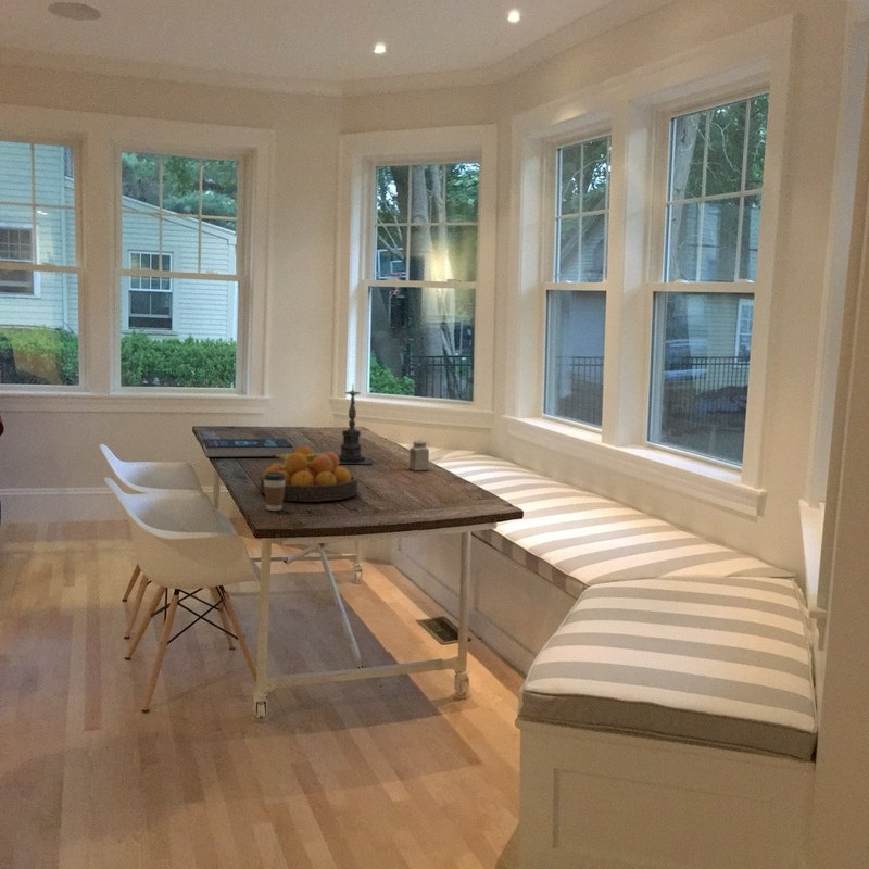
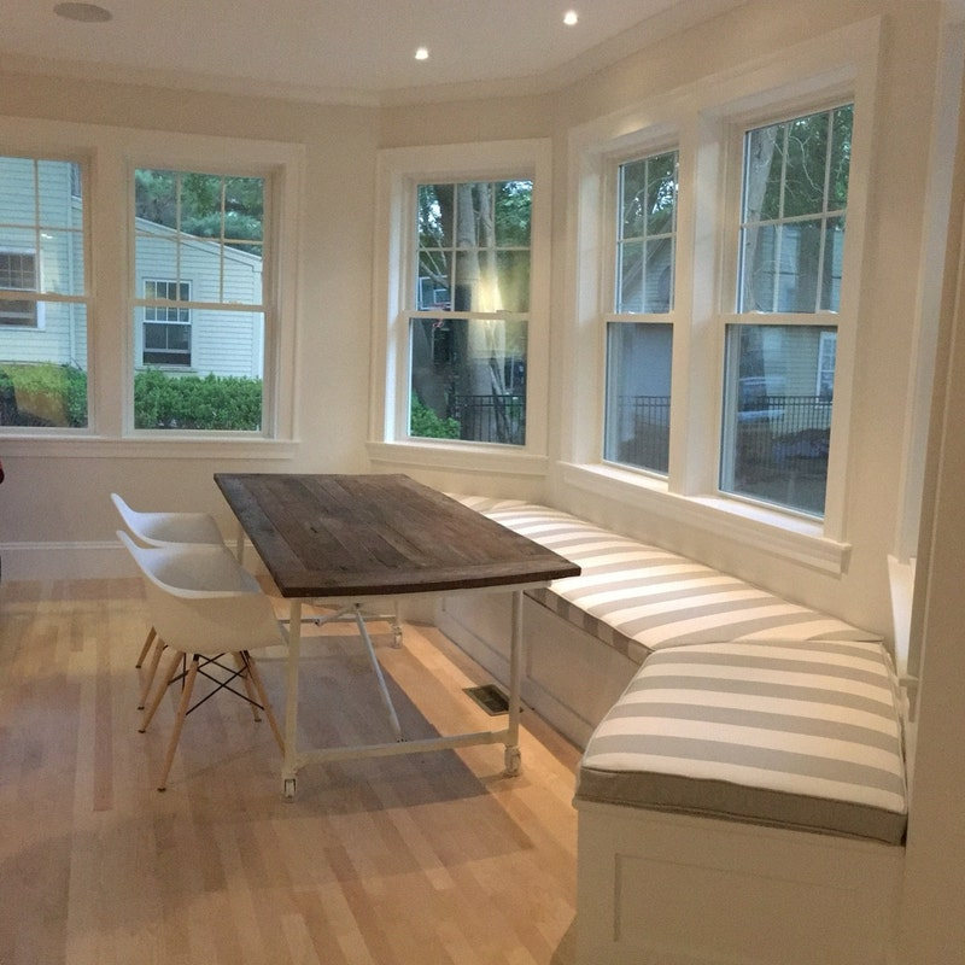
- book (247, 448)
- fruit bowl (308, 470)
- salt shaker (418, 454)
- coffee cup (274, 491)
- candle holder (352, 420)
